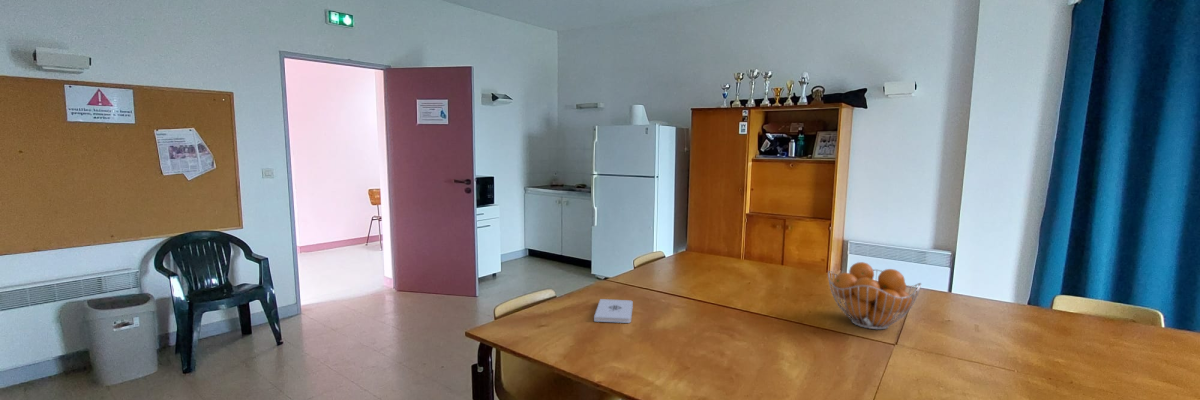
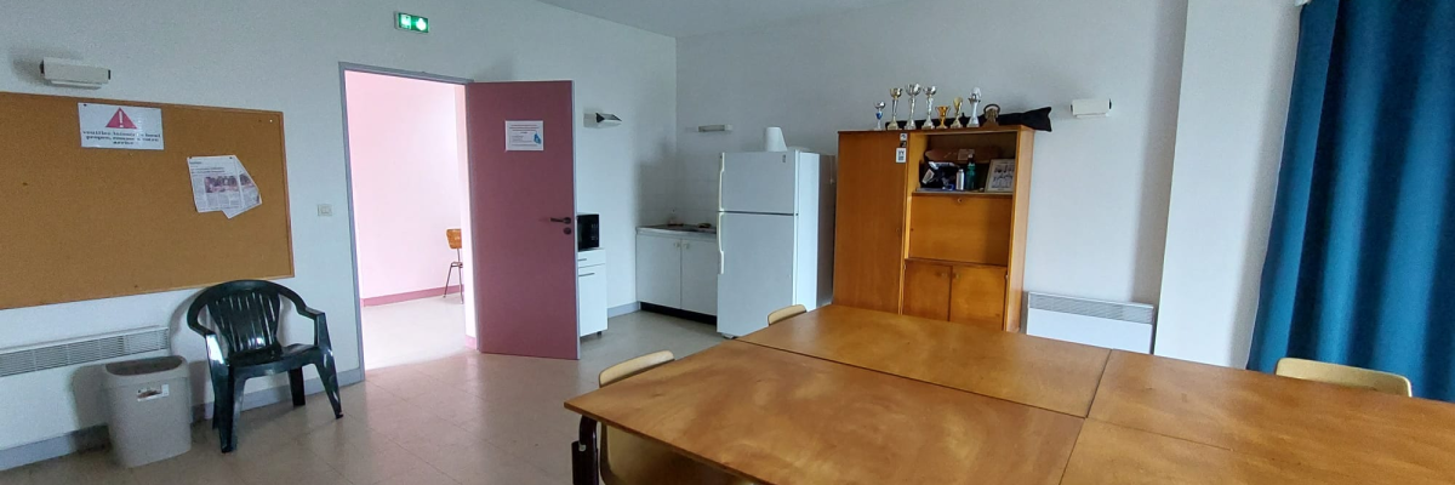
- fruit basket (871, 294)
- notepad (614, 310)
